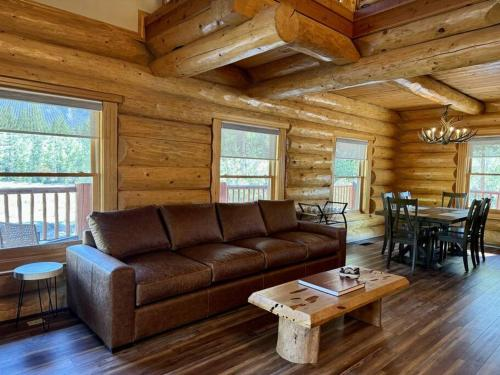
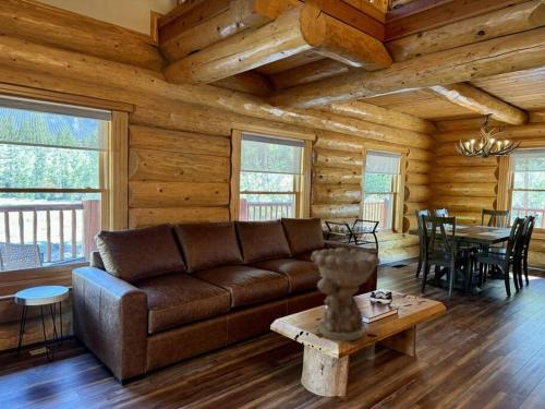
+ decorative bowl (343, 290)
